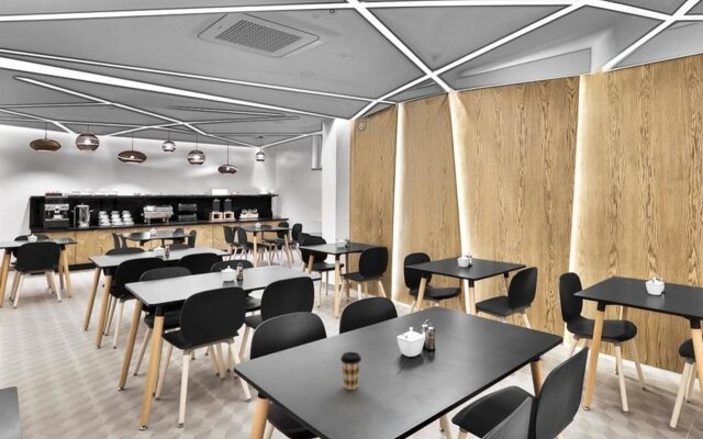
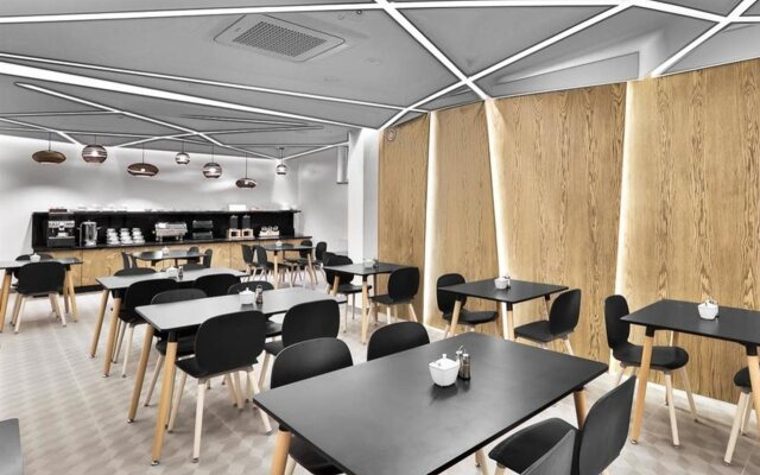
- coffee cup (350, 370)
